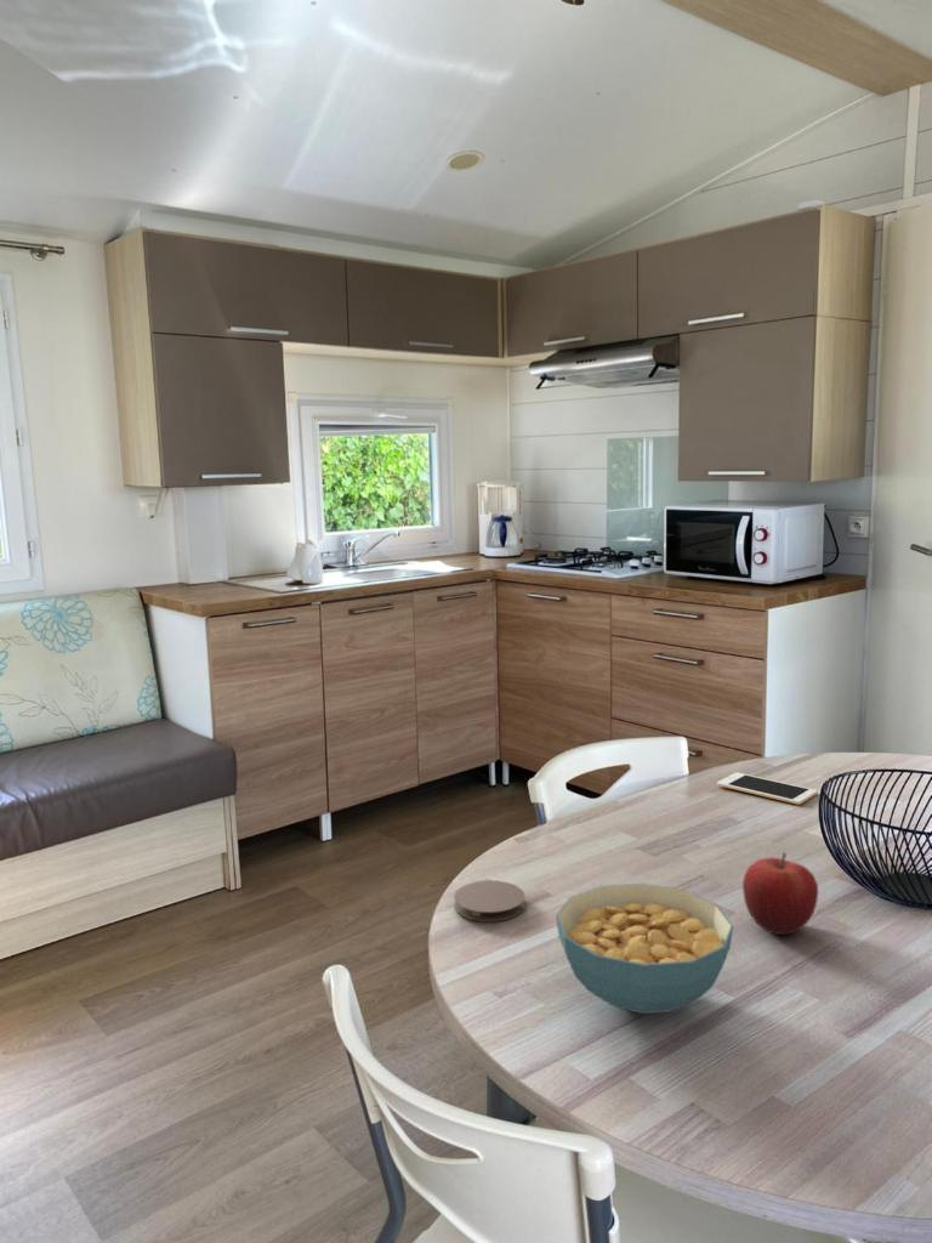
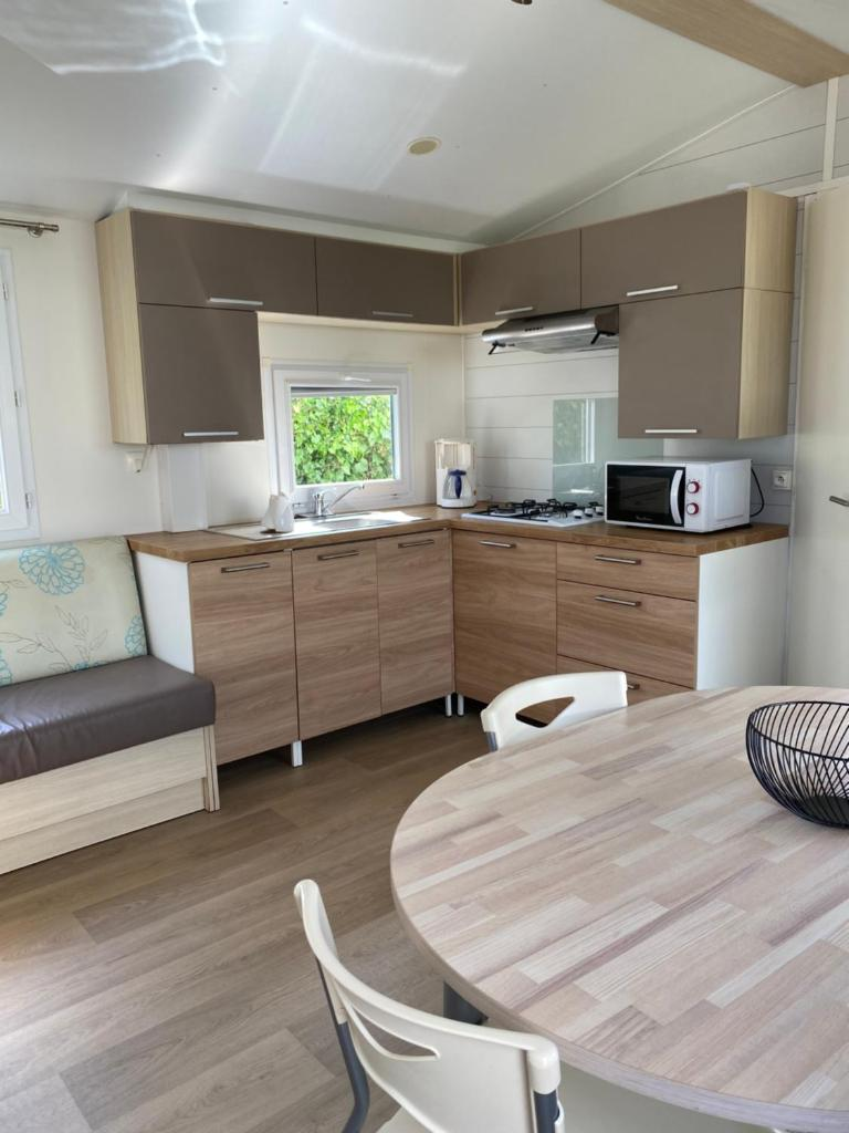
- coaster (489, 899)
- fruit (779, 892)
- cereal bowl (642, 959)
- cell phone (766, 788)
